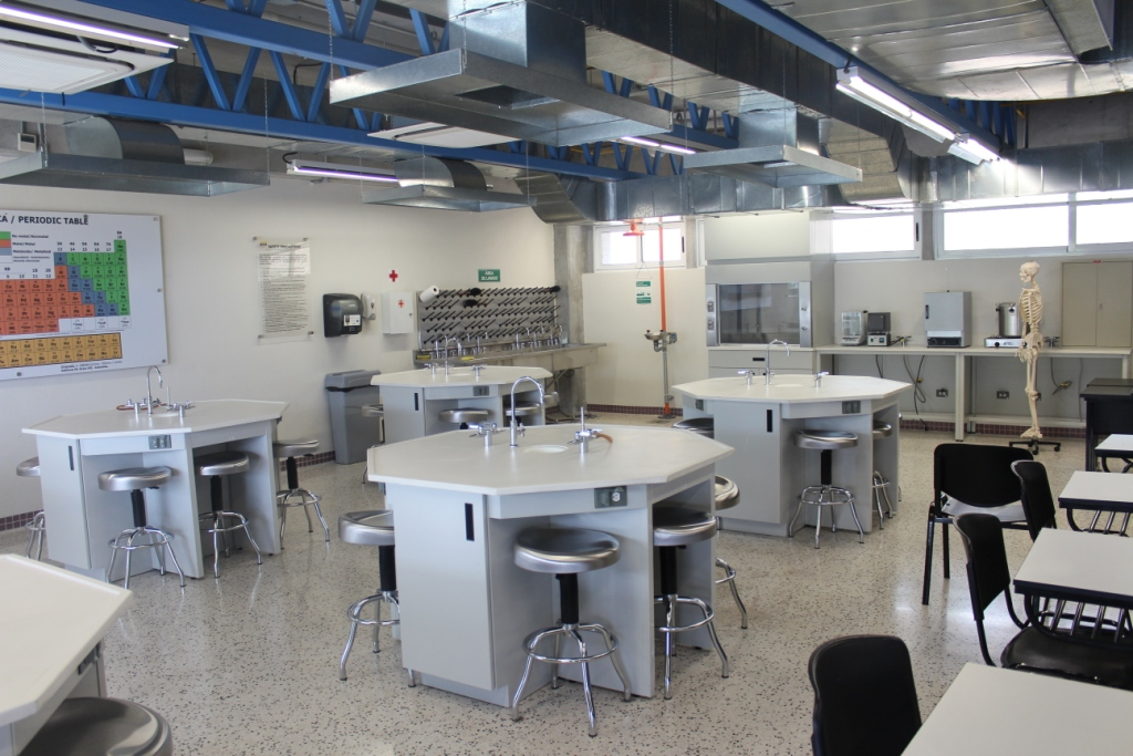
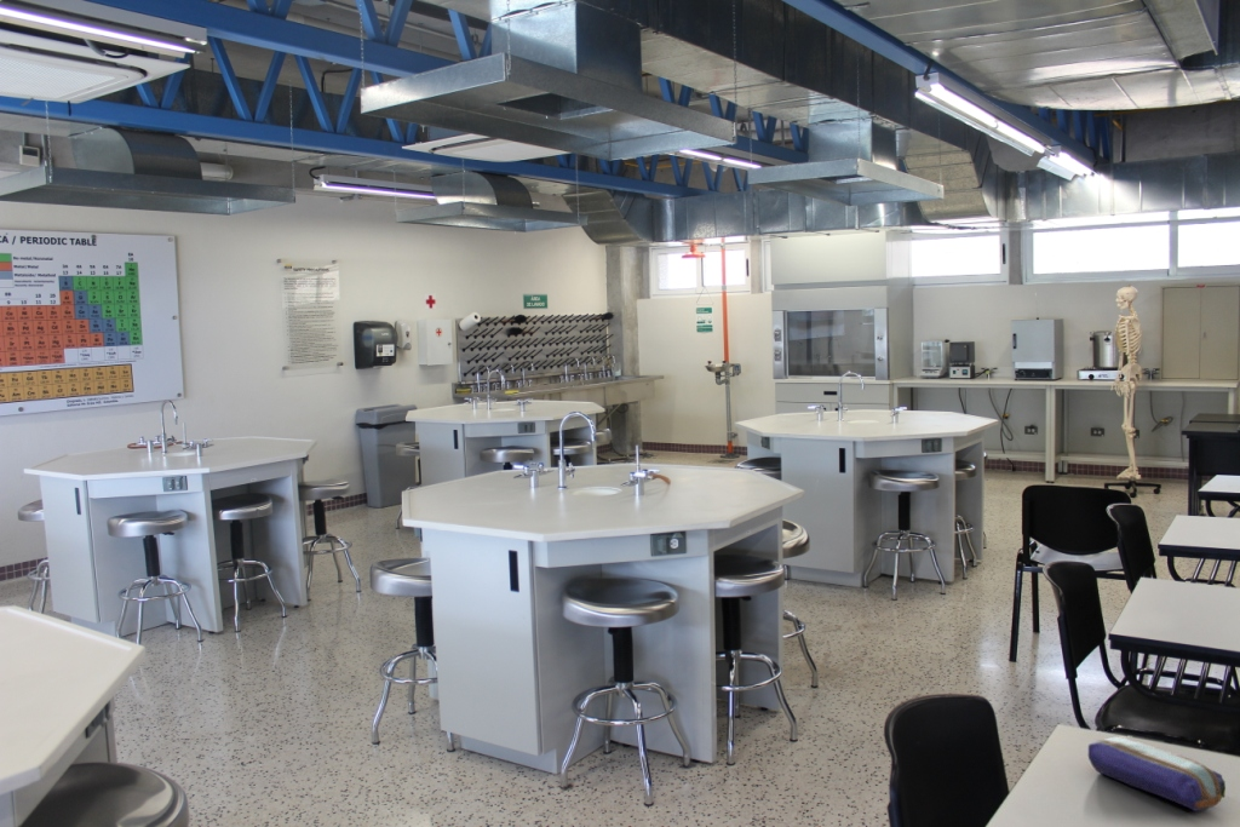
+ pencil case (1153, 770)
